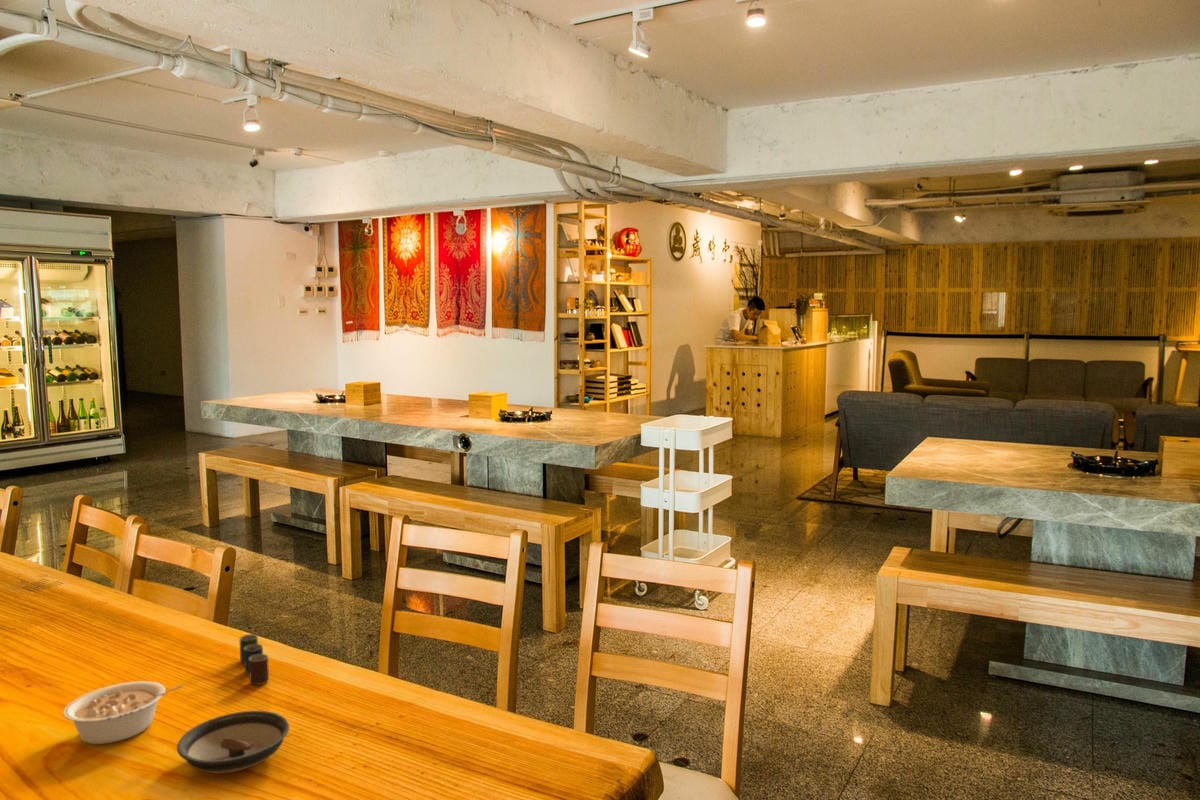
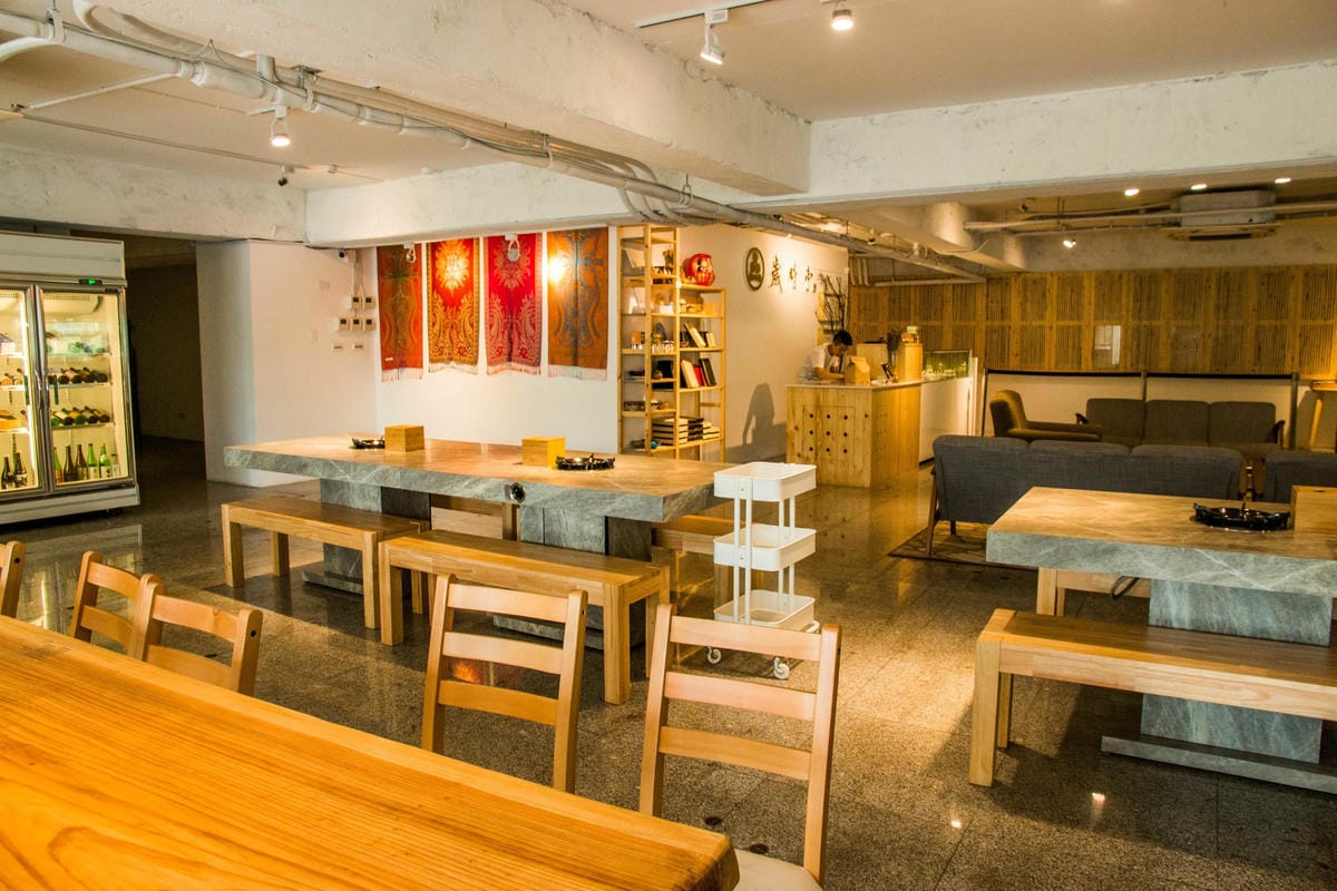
- legume (120, 710)
- cup (252, 649)
- saucer (234, 746)
